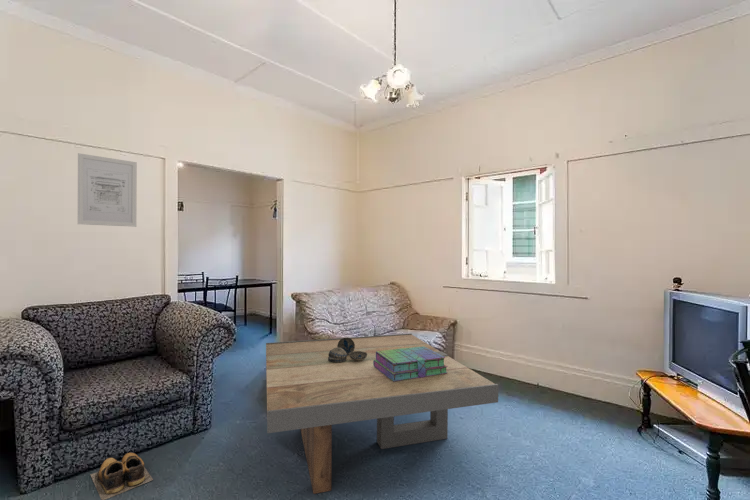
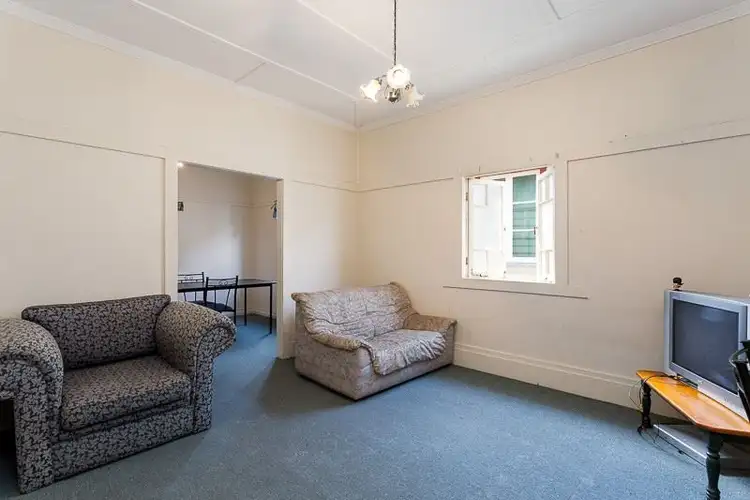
- decorative bowl (345, 348)
- stack of books (409, 360)
- wall art (108, 191)
- coffee table (361, 404)
- shoes (121, 467)
